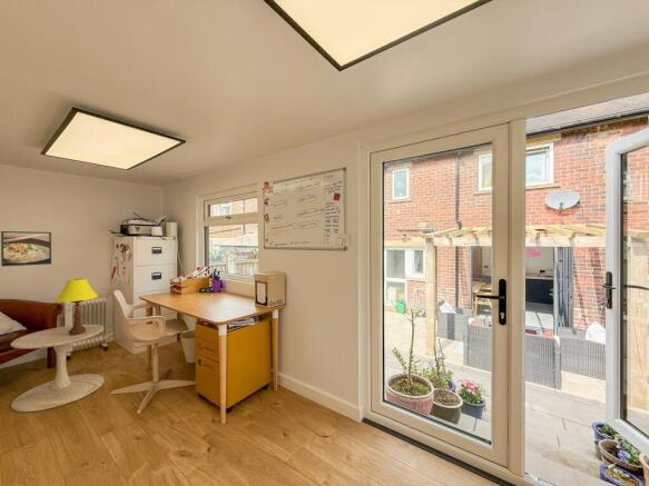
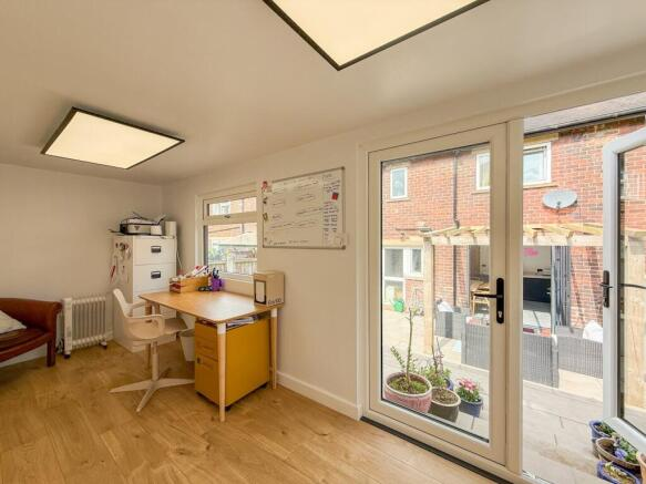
- table lamp (77, 305)
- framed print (27, 248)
- side table (61, 363)
